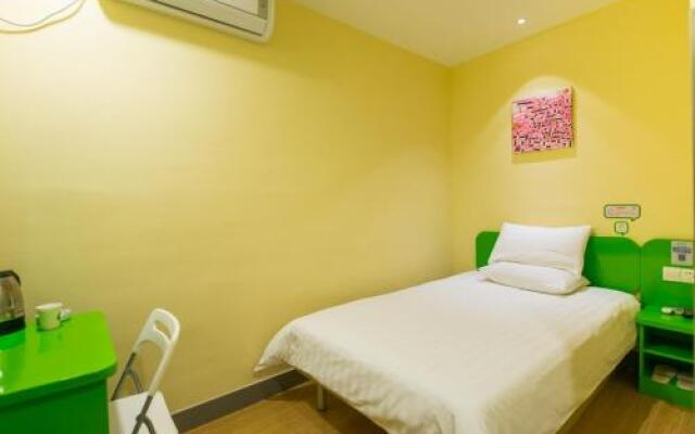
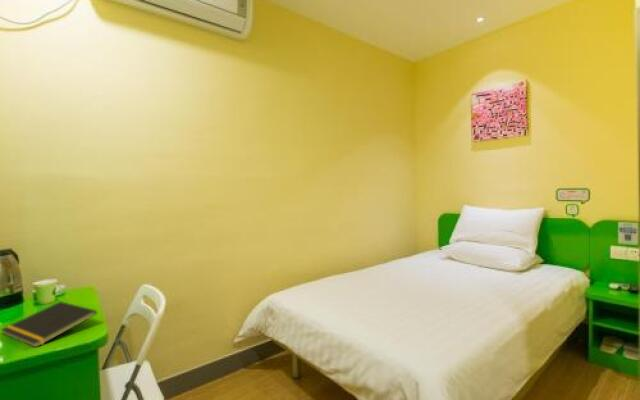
+ notepad (49, 321)
